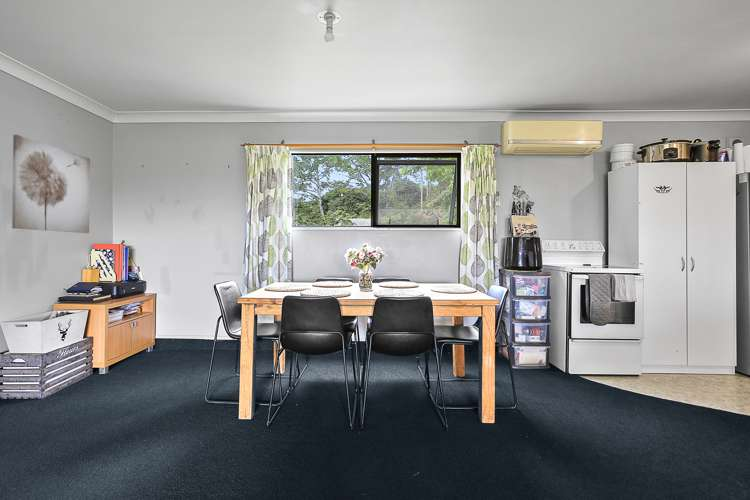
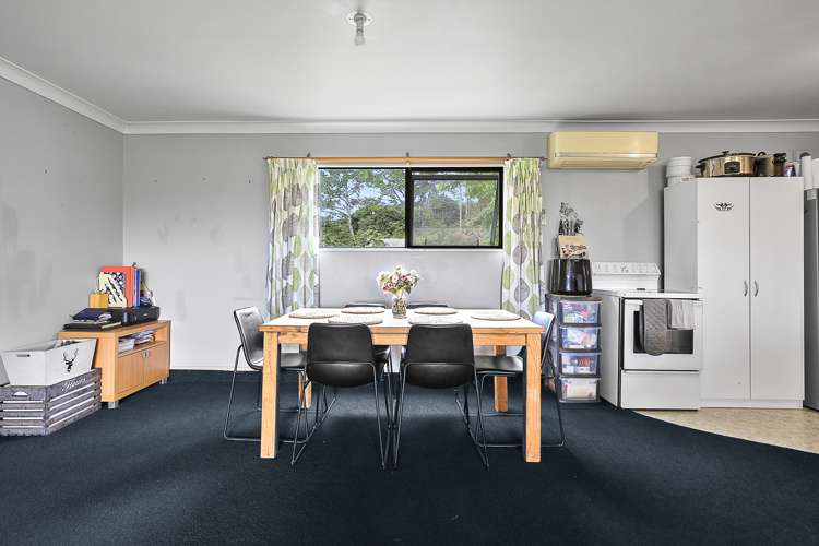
- wall art (55, 189)
